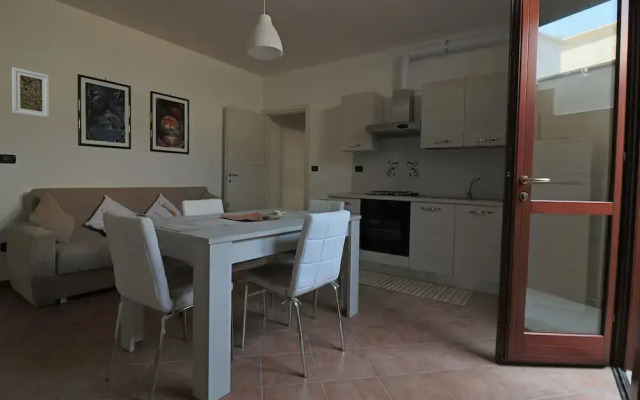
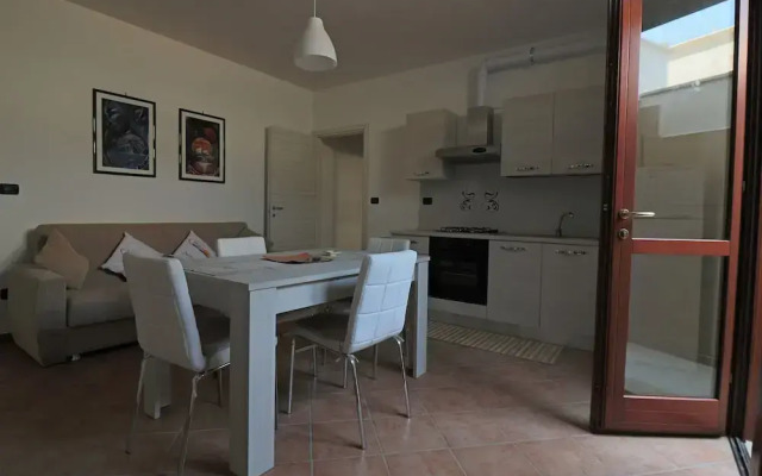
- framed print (31, 93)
